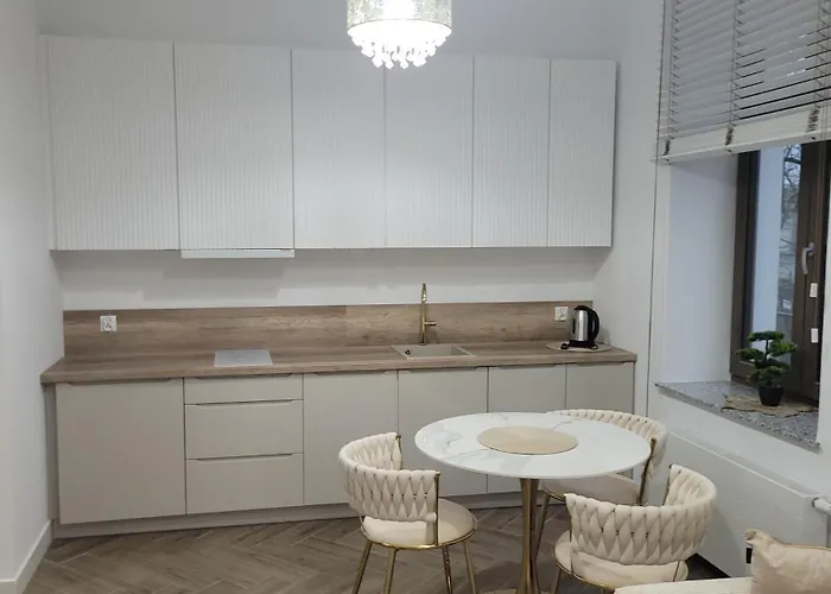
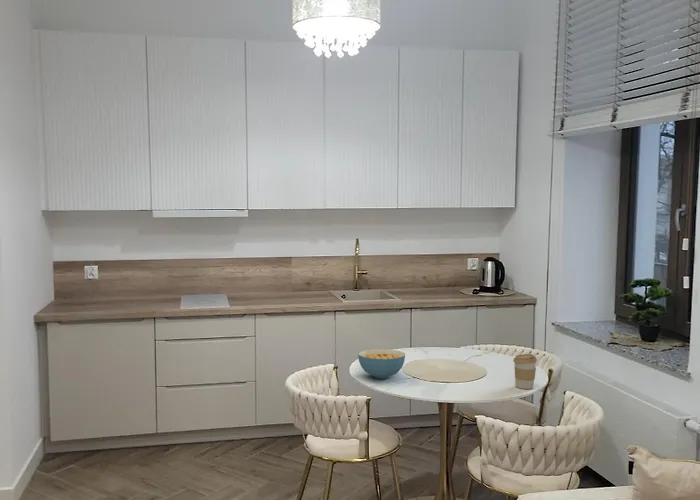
+ coffee cup (524, 370)
+ cereal bowl (381, 365)
